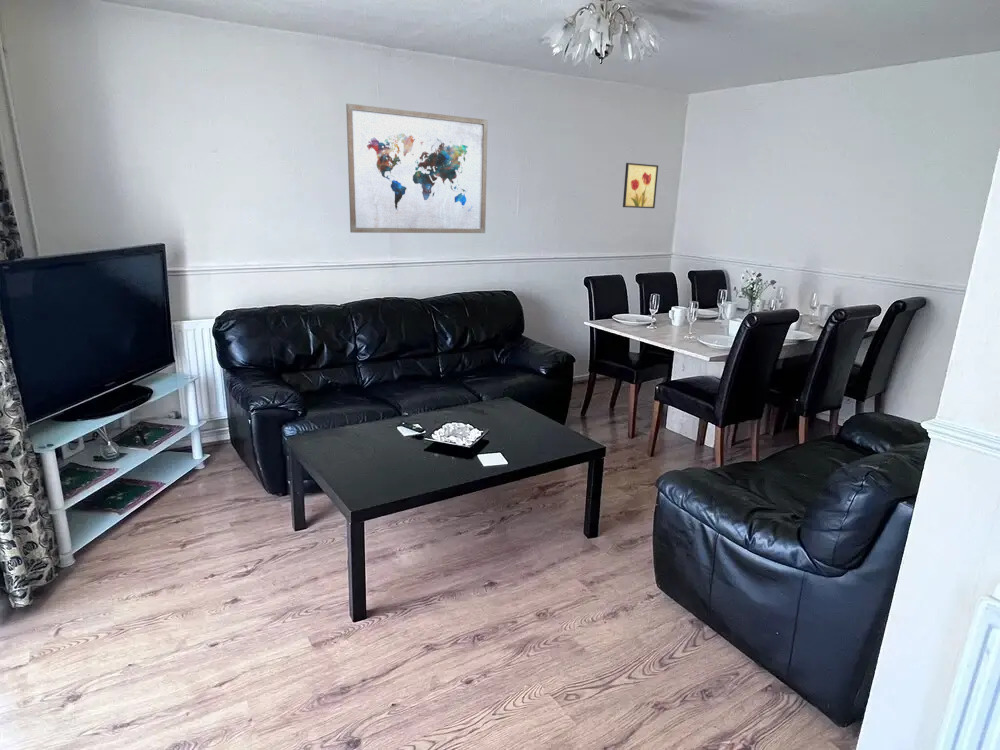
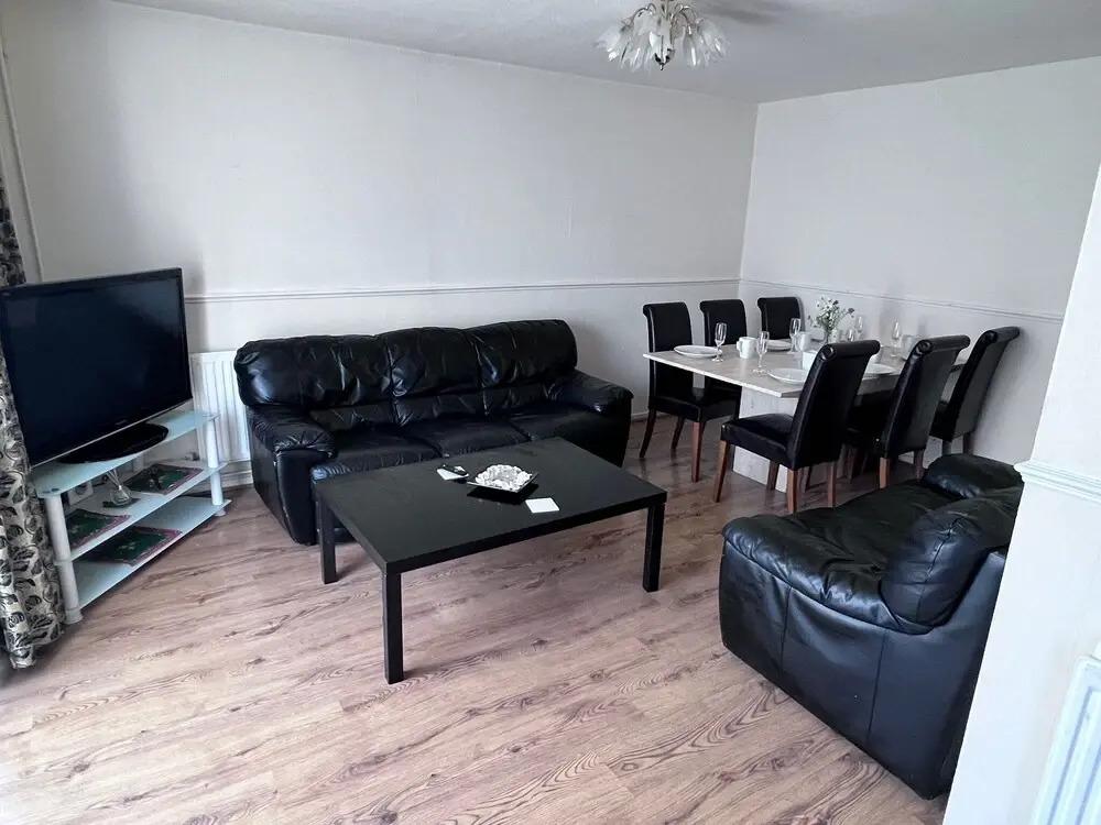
- wall art (640, 186)
- wall art (421, 174)
